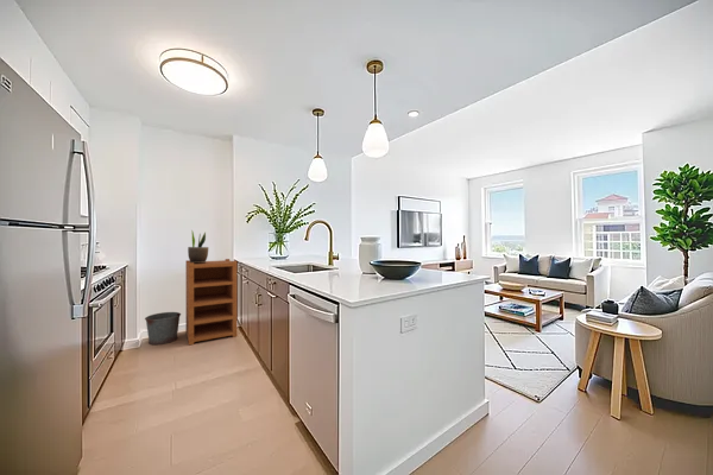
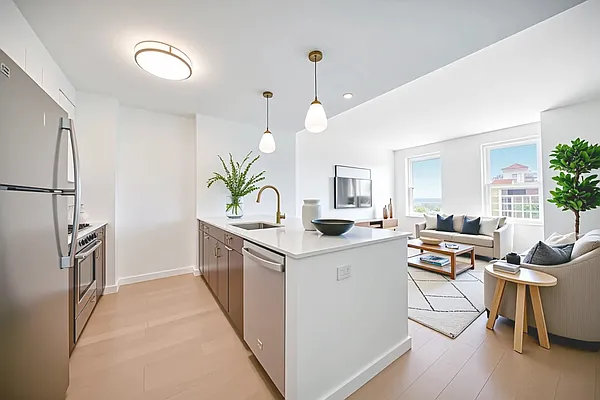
- bucket (163, 328)
- potted plant (198, 246)
- cupboard (210, 297)
